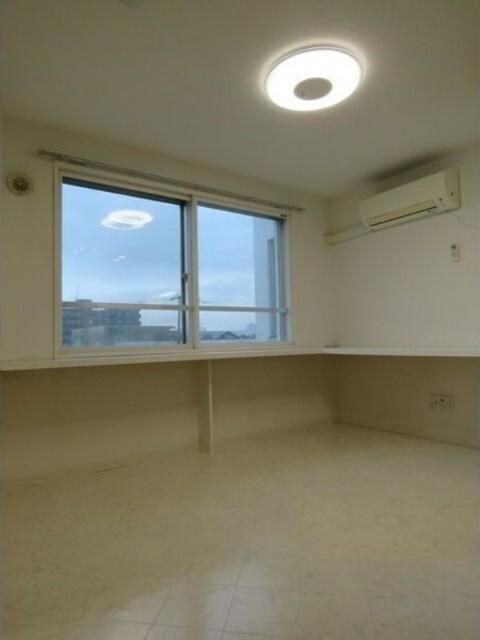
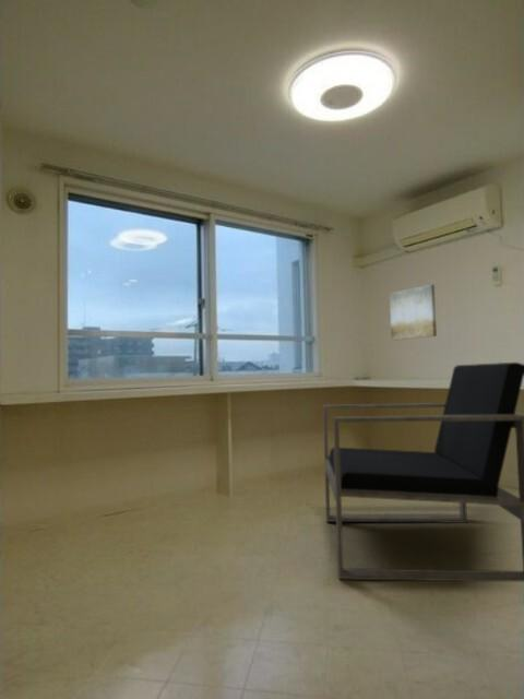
+ armchair (412, 453)
+ wall art (412, 313)
